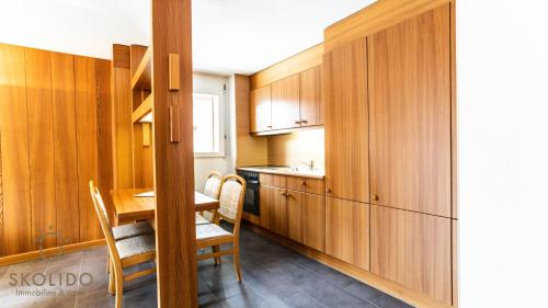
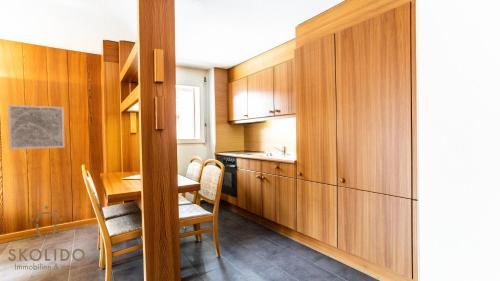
+ wall art (37, 127)
